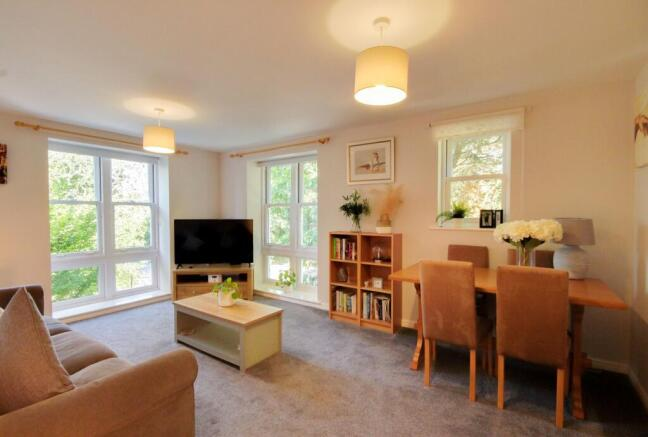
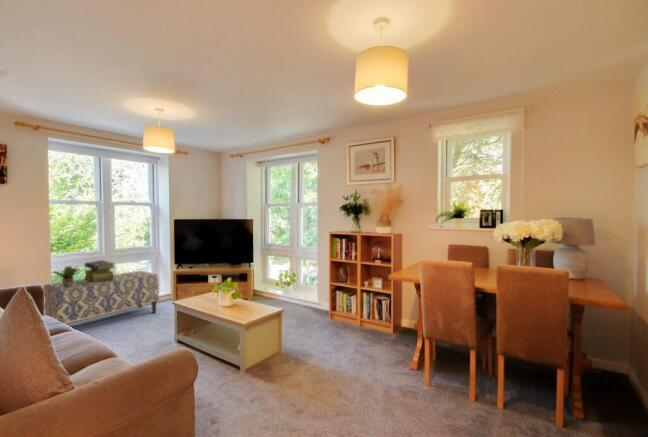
+ bench (105, 299)
+ stack of books (99, 270)
+ potted plant (67, 275)
